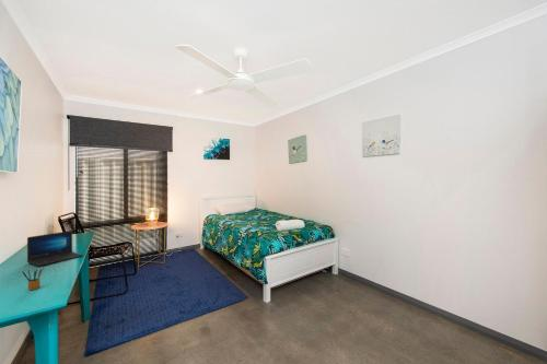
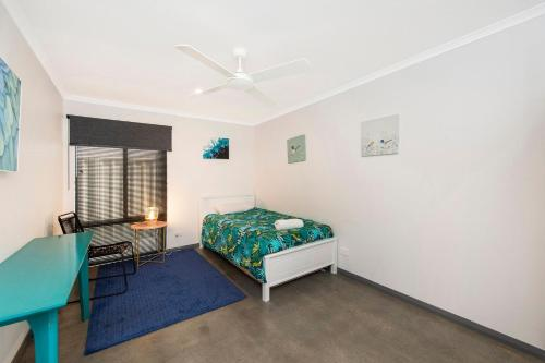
- pencil box (33, 279)
- laptop (56, 247)
